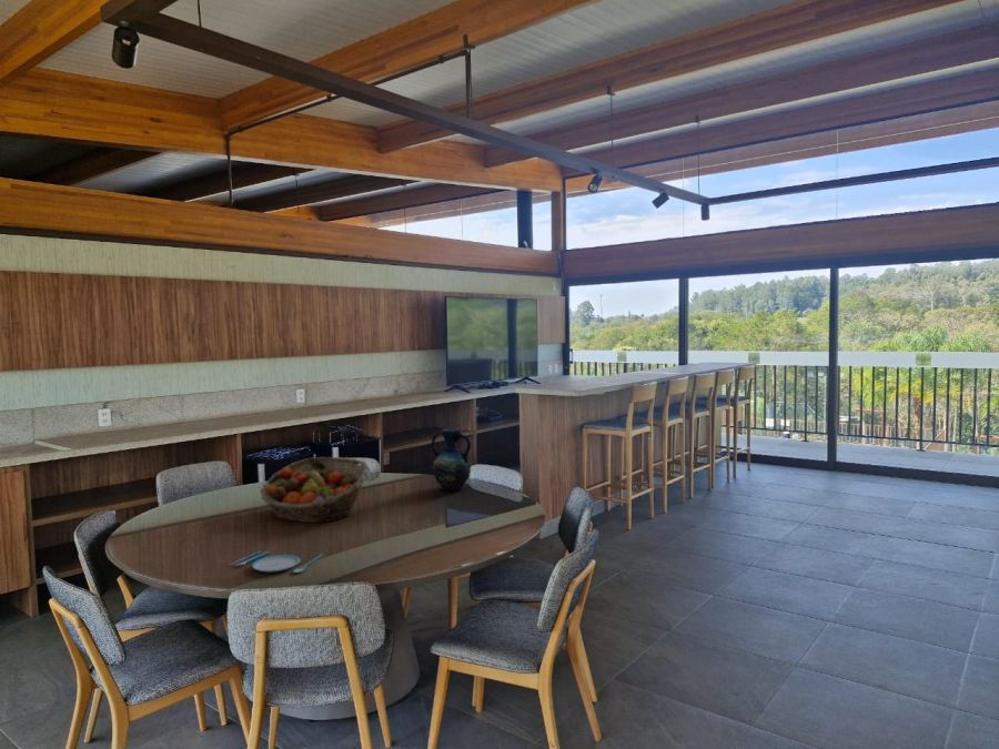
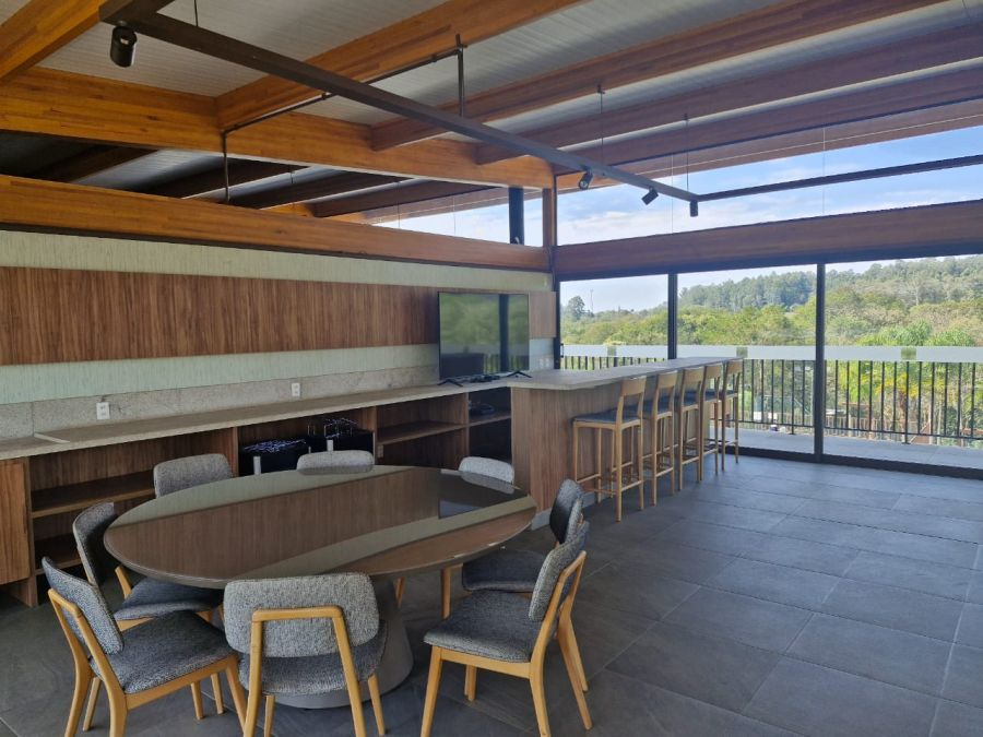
- plate (275, 561)
- fruit basket (315, 488)
- vase (451, 458)
